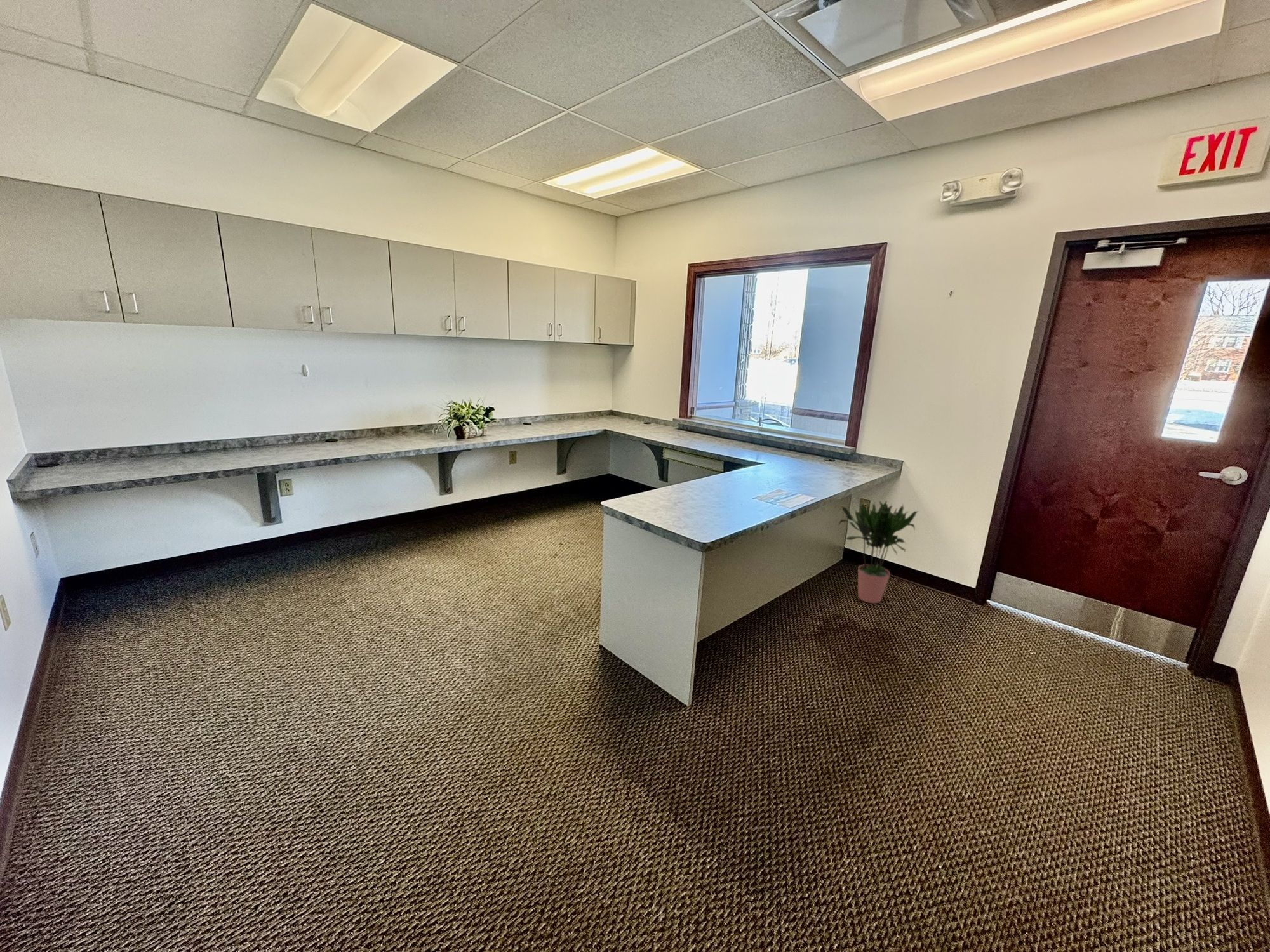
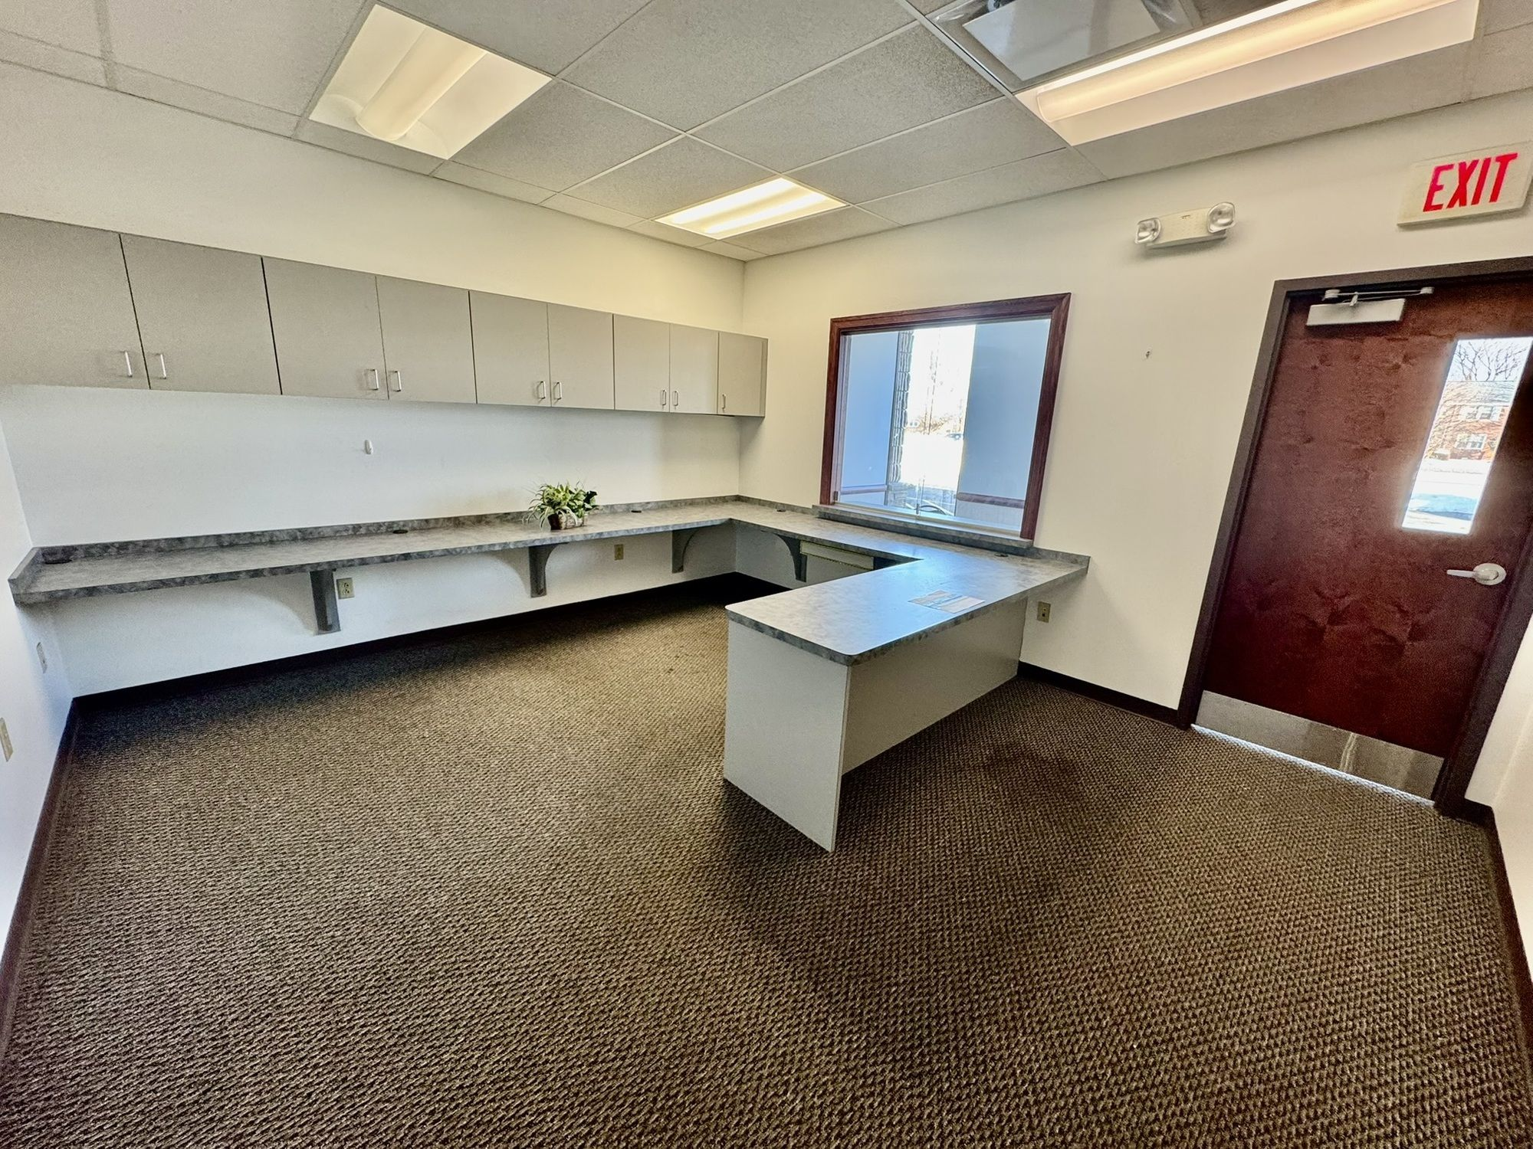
- potted plant (871, 546)
